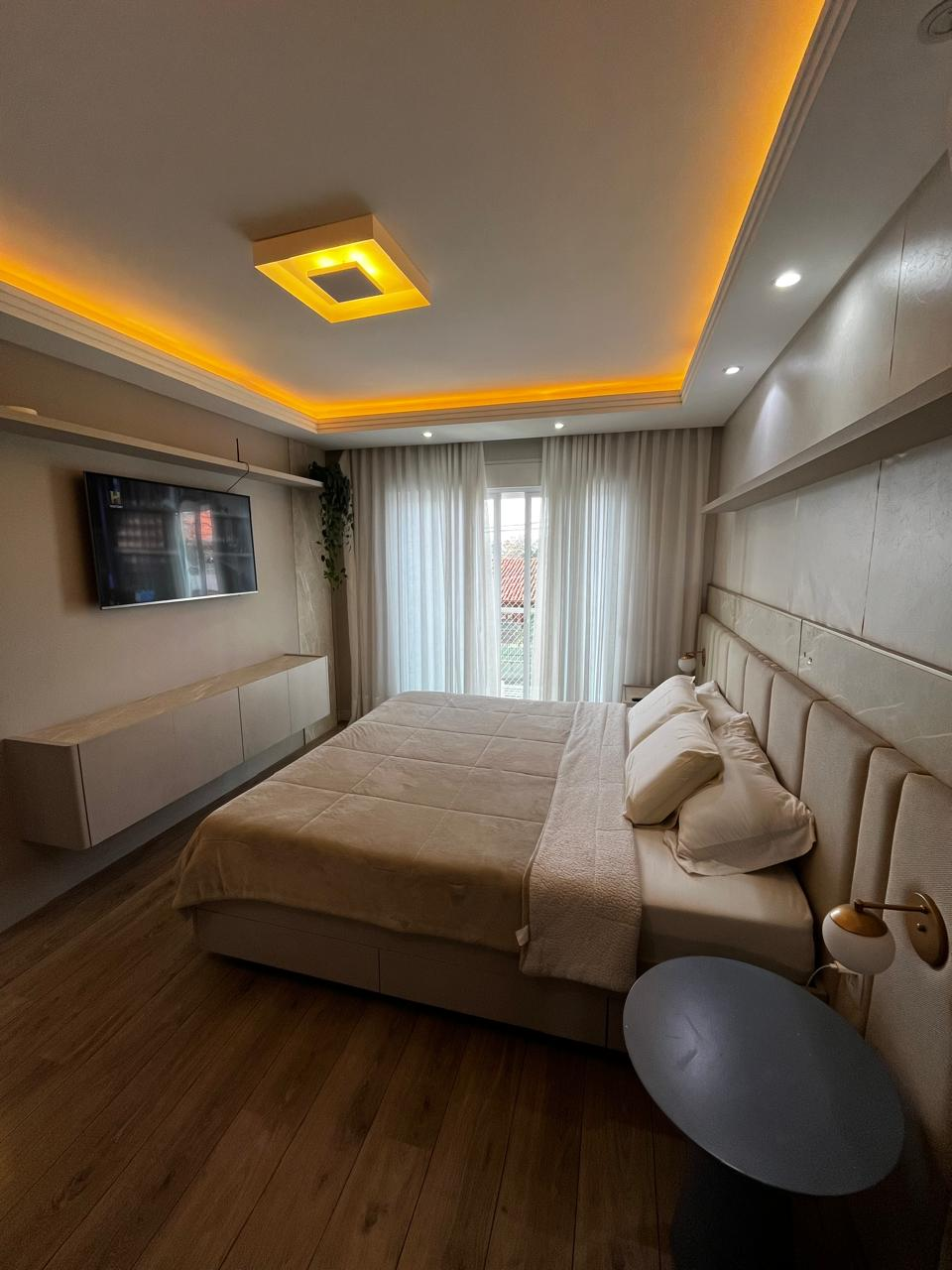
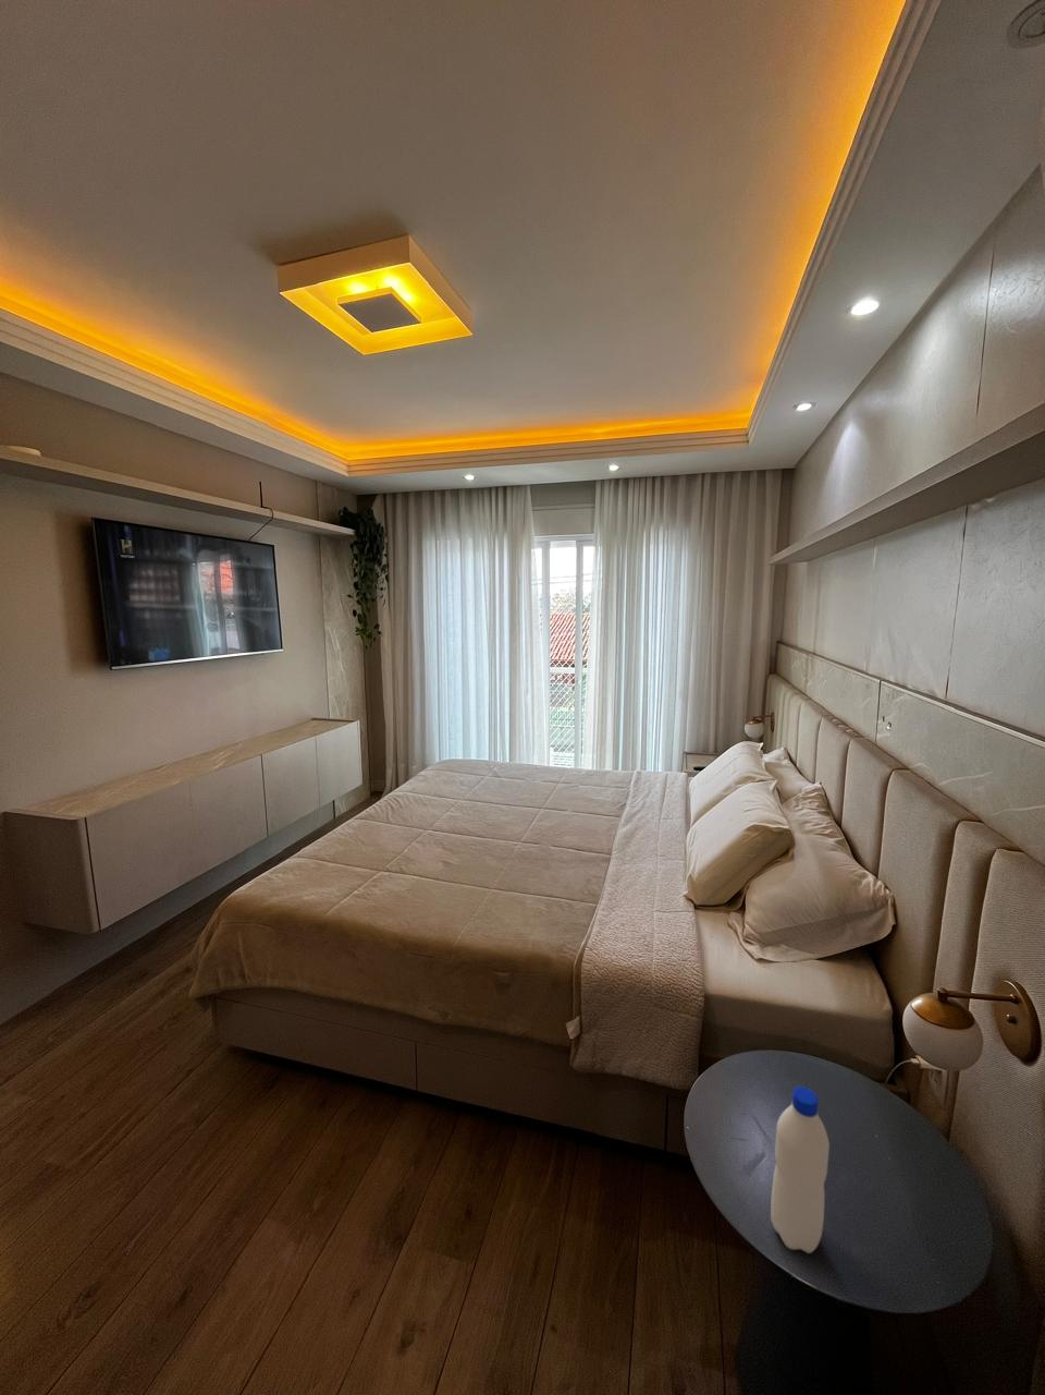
+ water bottle (800, 1165)
